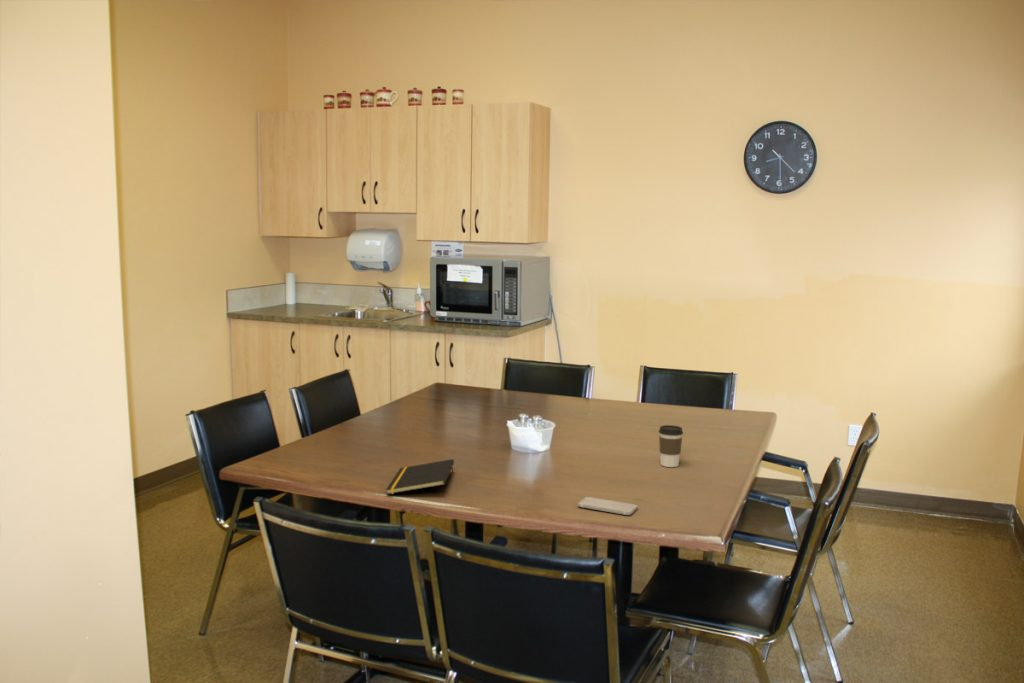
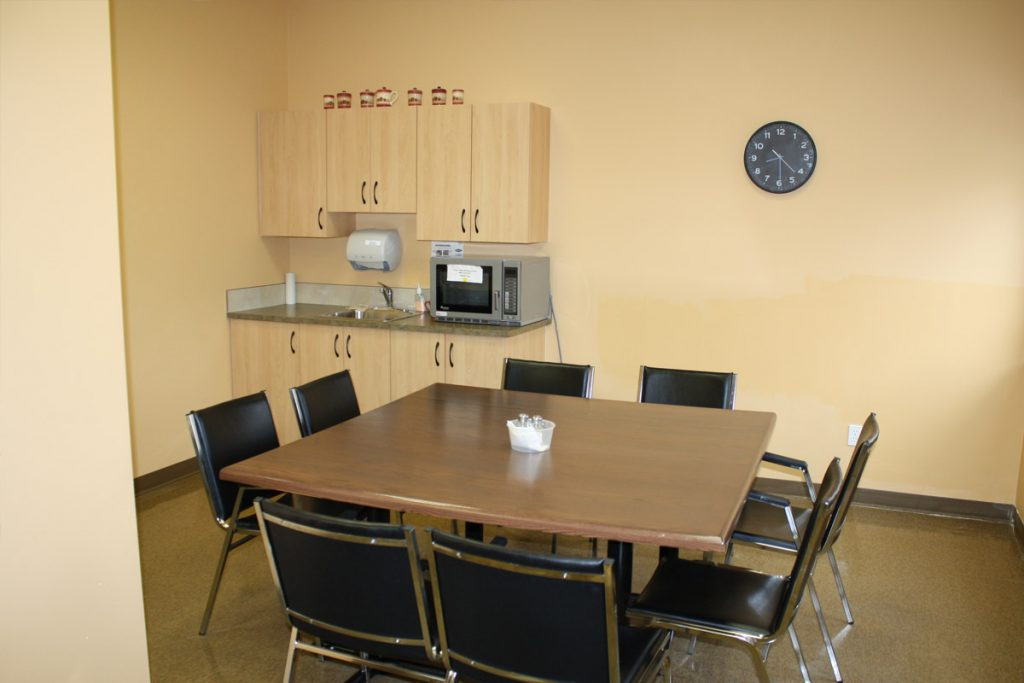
- notepad (421, 475)
- coffee cup (670, 446)
- smartphone (607, 505)
